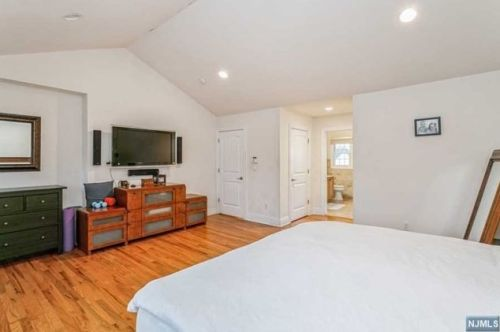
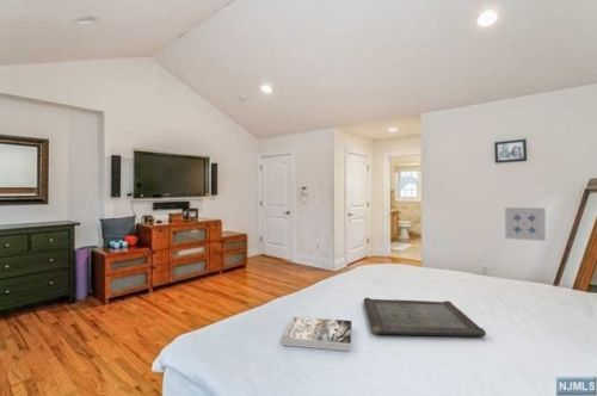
+ wall art (524, 223)
+ book (319, 332)
+ serving tray (416, 315)
